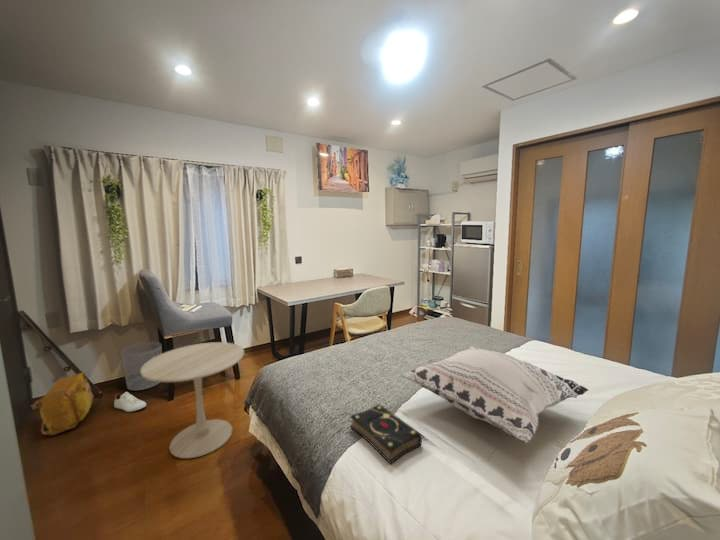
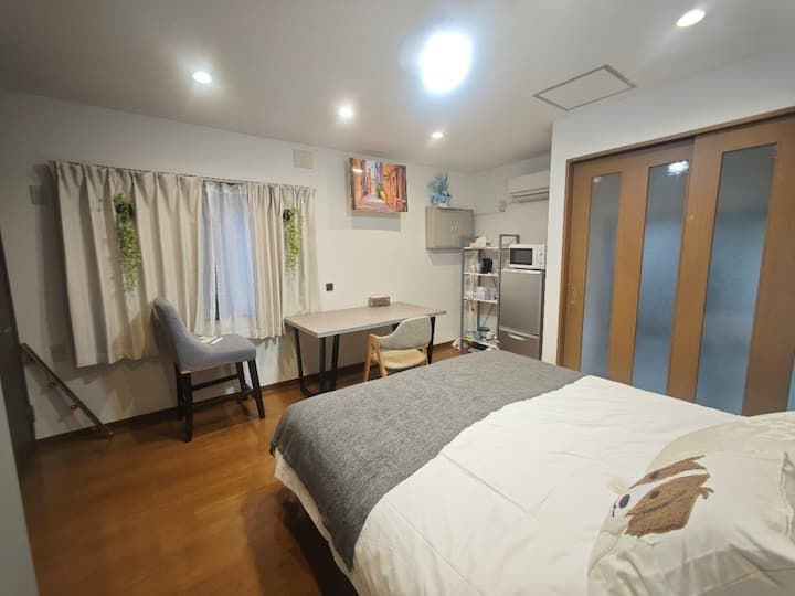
- waste bin (142, 365)
- backpack (67, 399)
- side table (199, 398)
- decorative pillow (490, 382)
- shoe (128, 401)
- book (382, 427)
